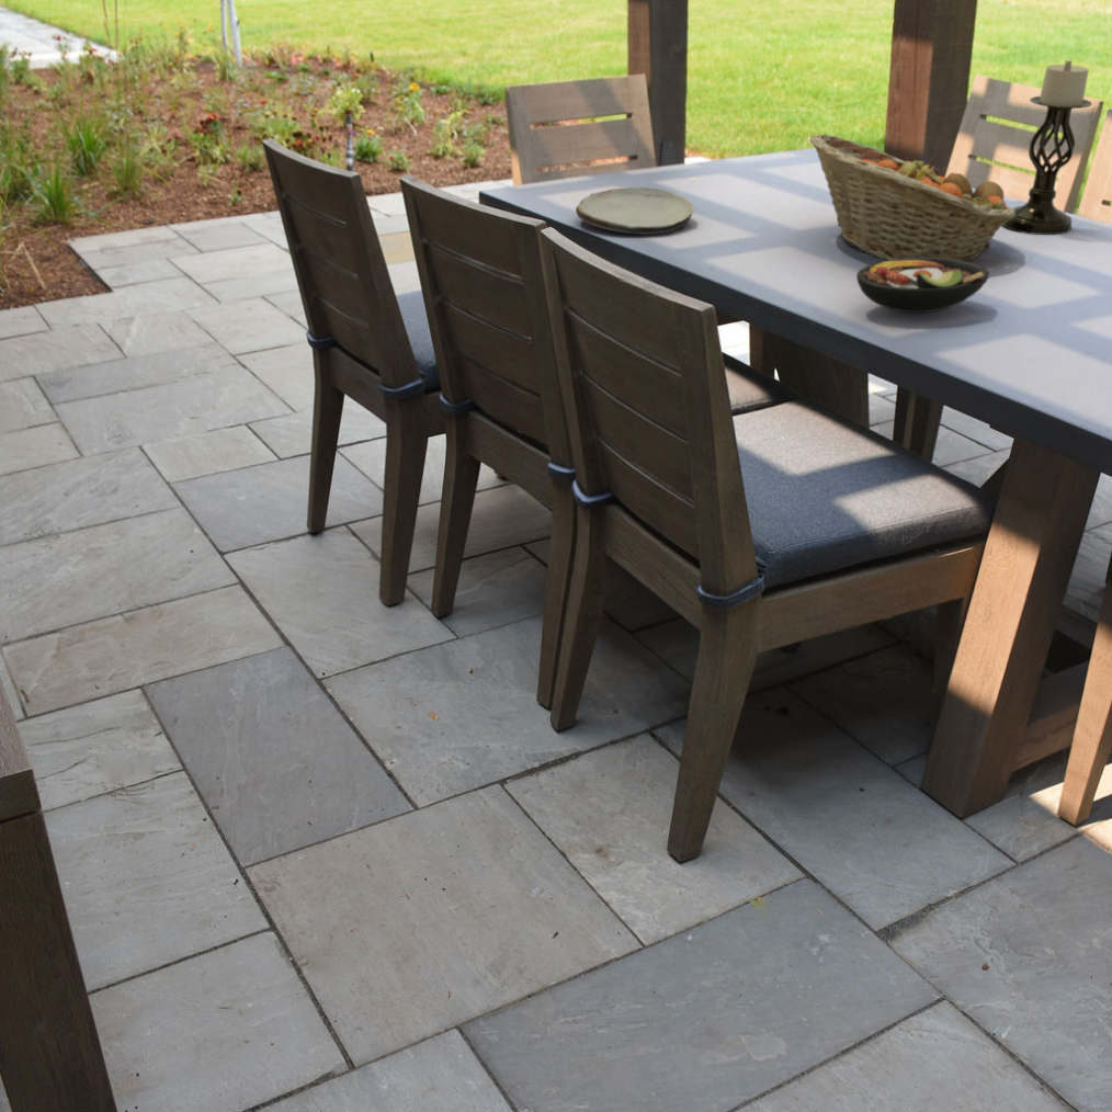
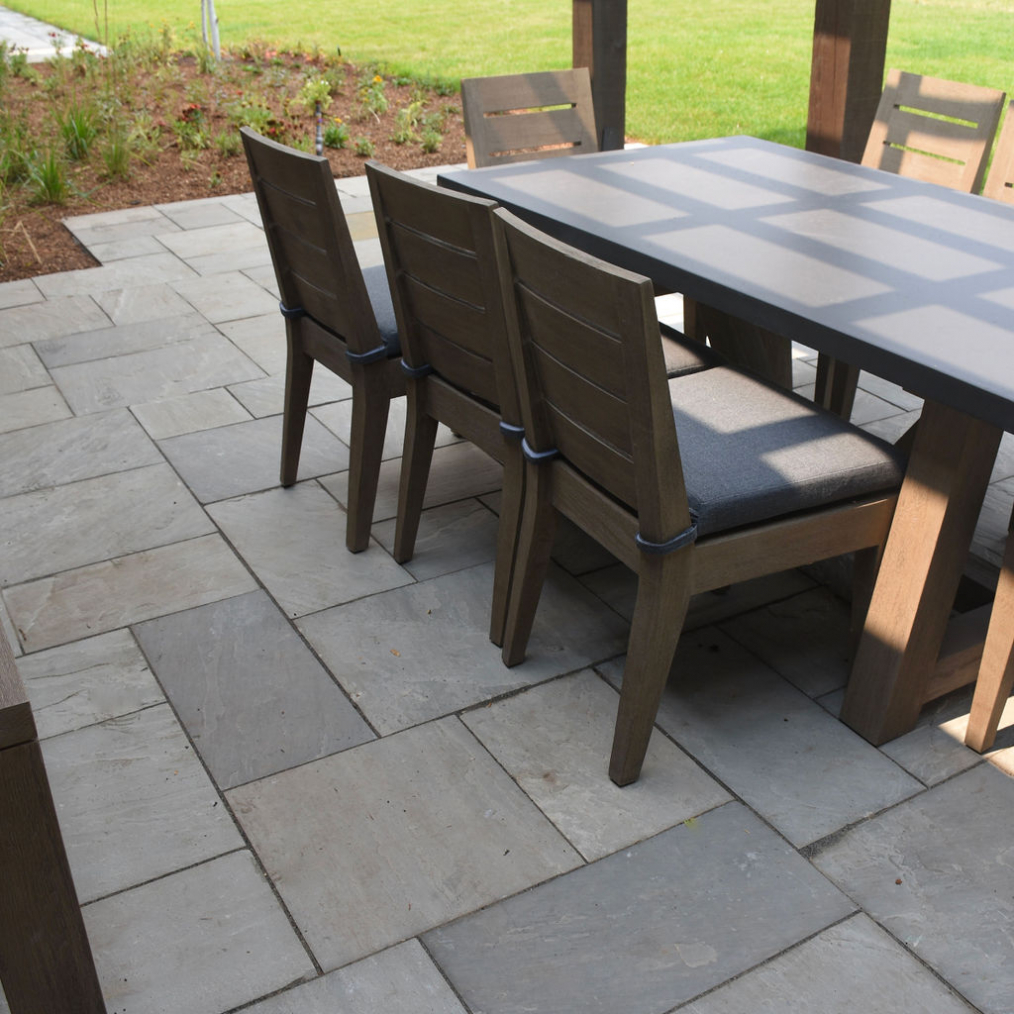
- candle holder (1054, 144)
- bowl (920, 285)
- plate (634, 212)
- fruit basket (907, 194)
